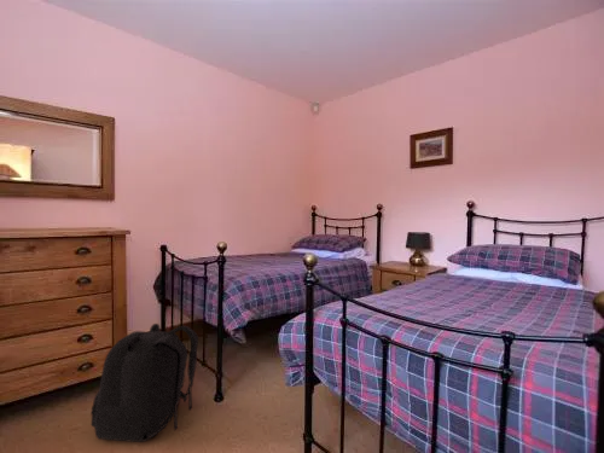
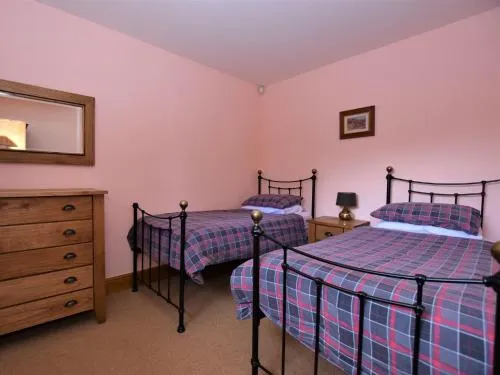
- backpack (150, 376)
